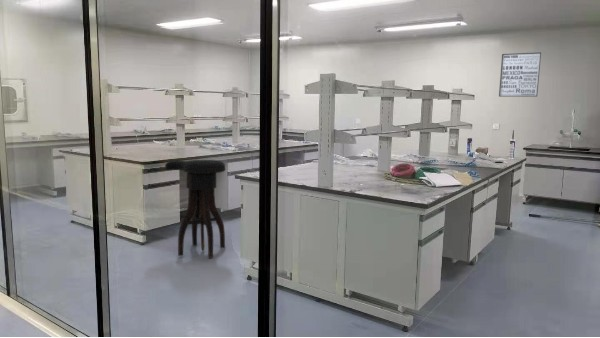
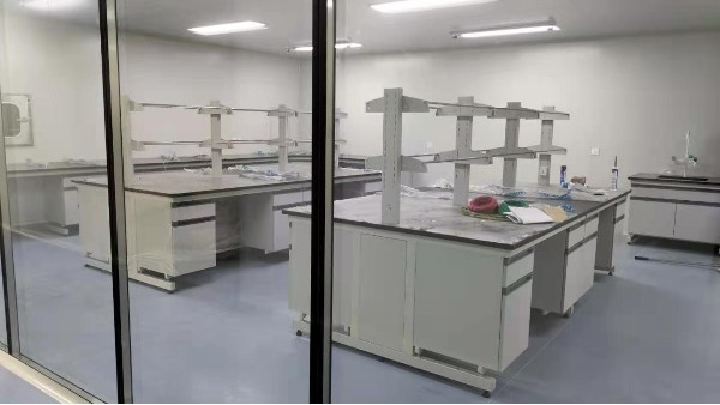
- wall art (519, 75)
- stool (197, 205)
